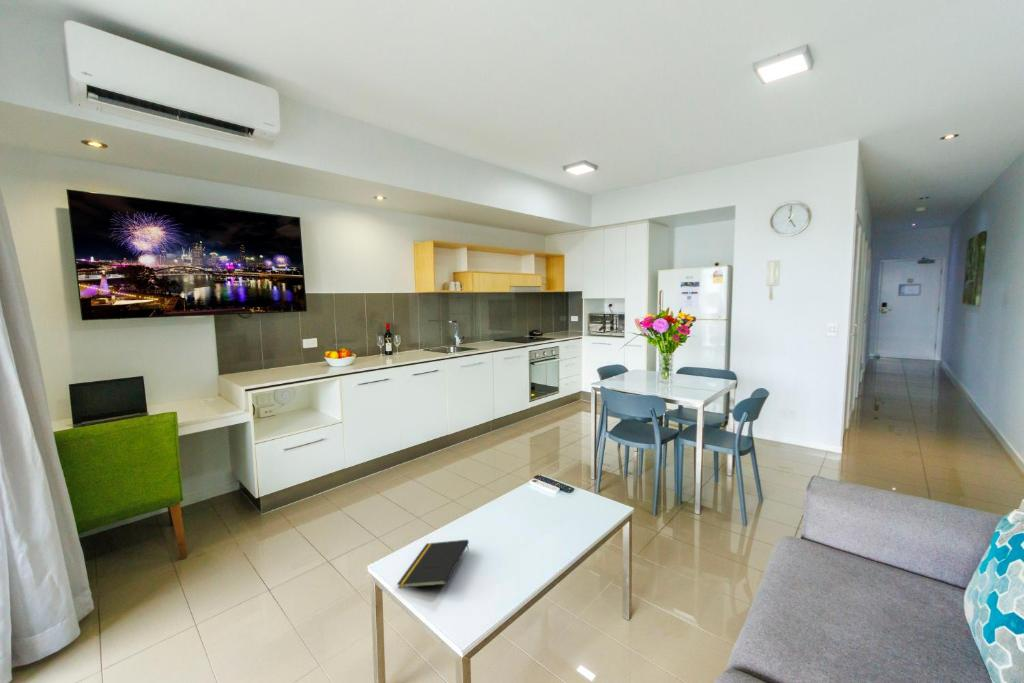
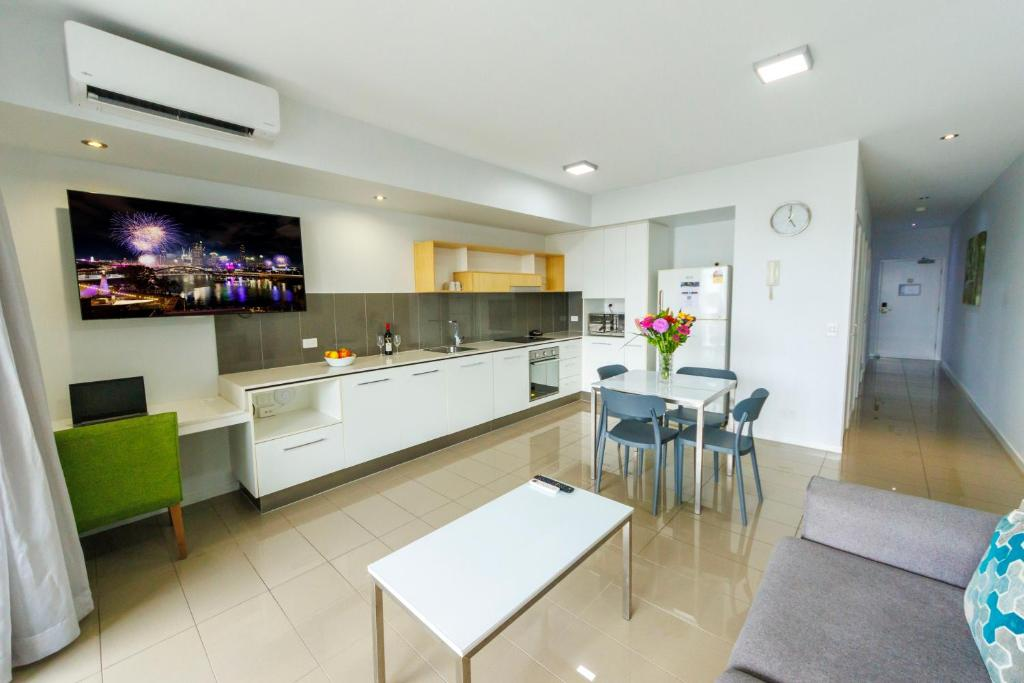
- notepad (435, 562)
